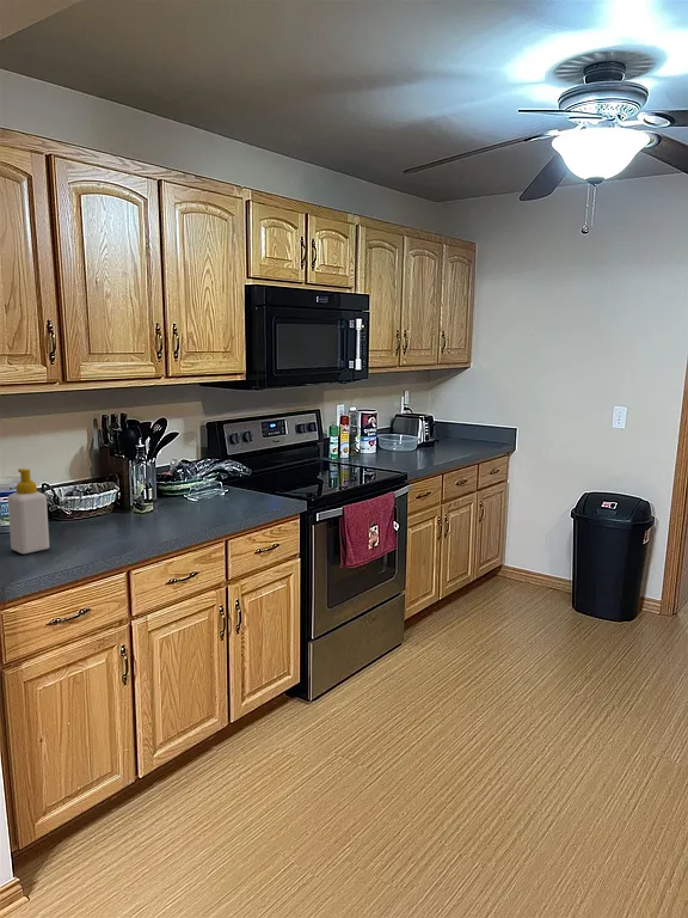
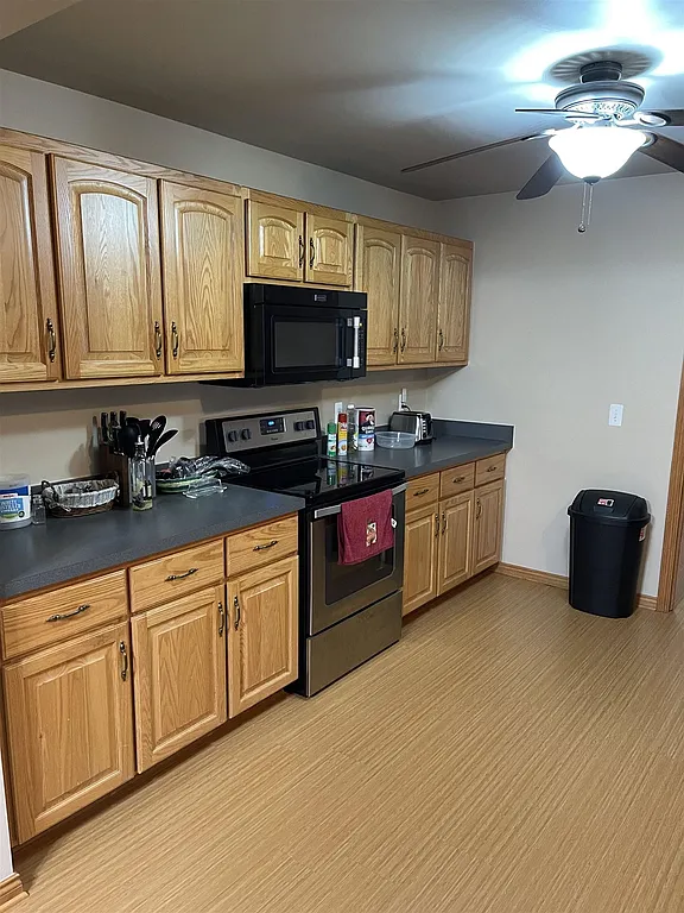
- soap bottle (27, 509)
